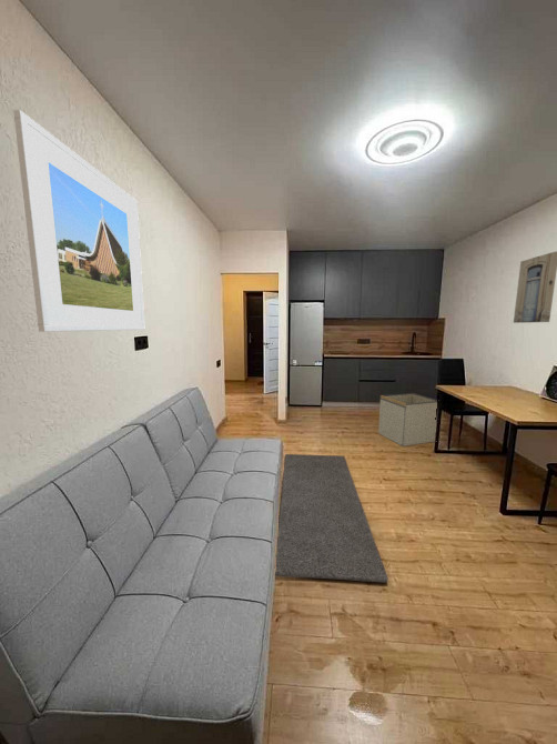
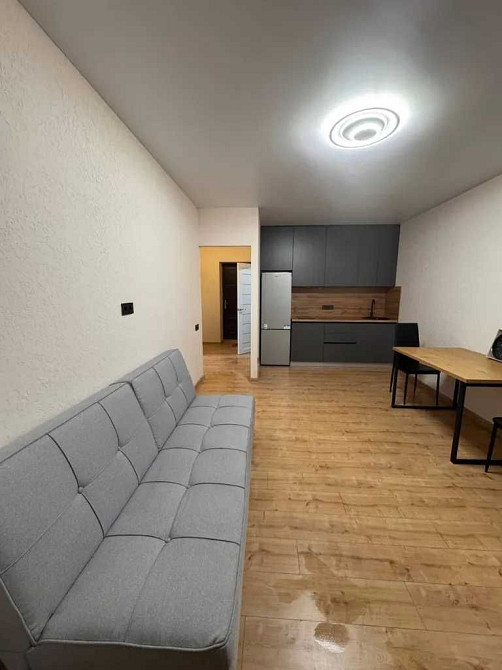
- rug (320, 496)
- wall art (534, 290)
- storage bin (407, 418)
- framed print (98, 252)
